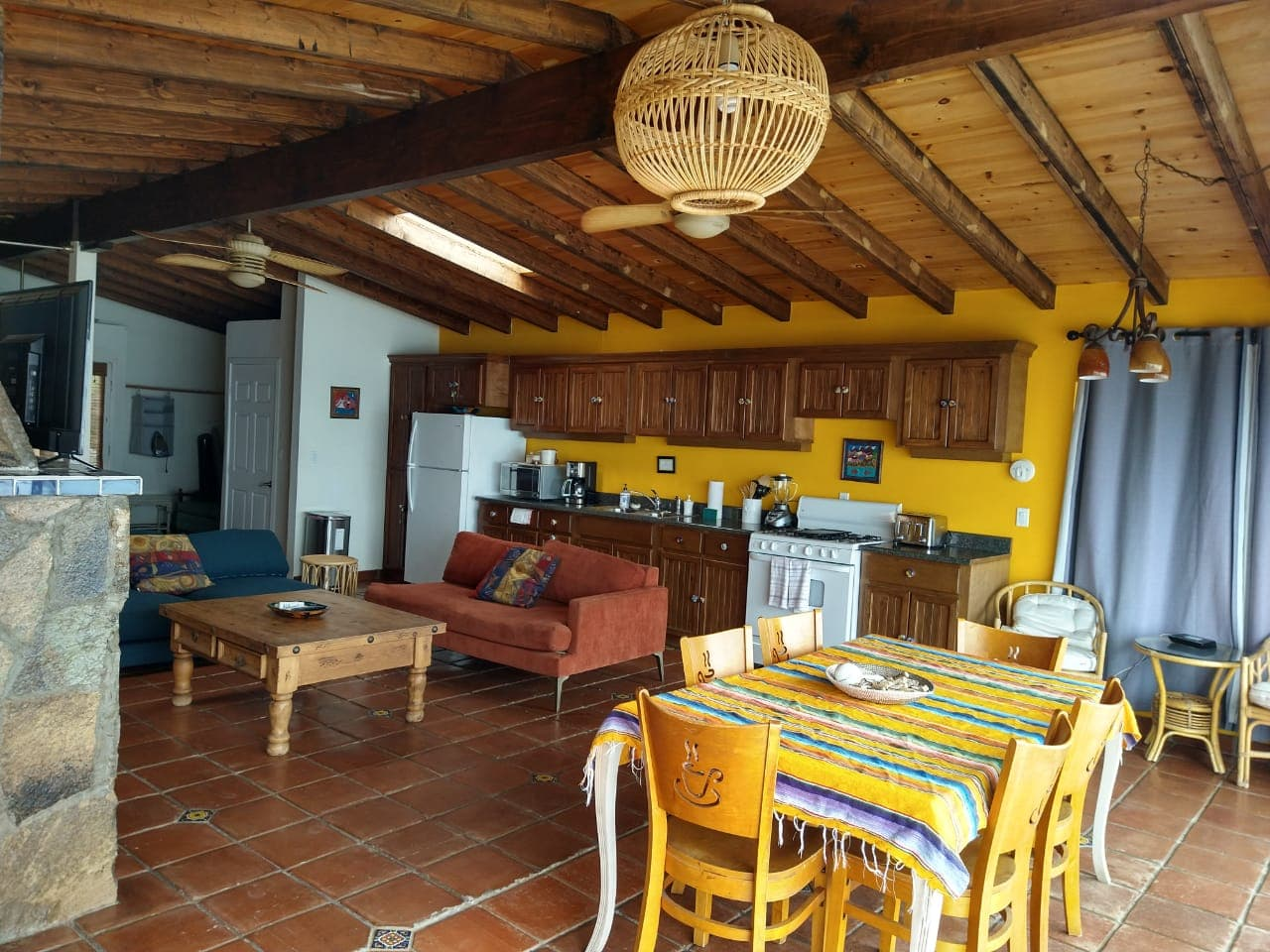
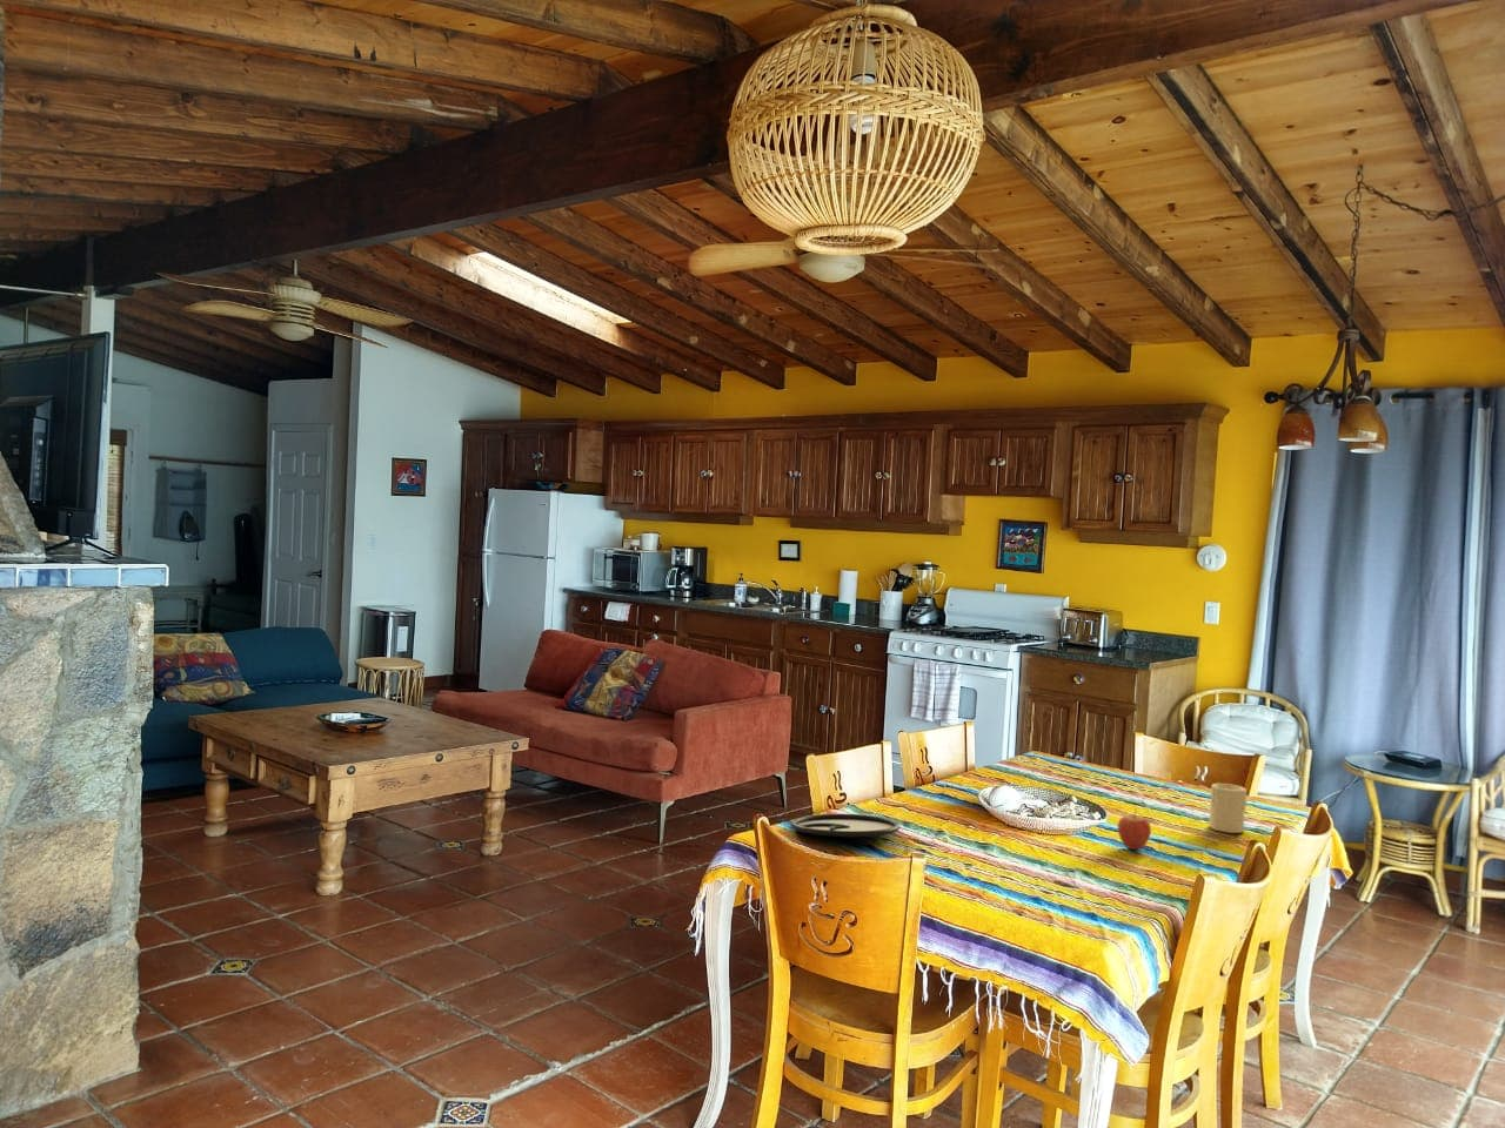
+ candle (1227, 806)
+ plate (844, 823)
+ fruit (1133, 828)
